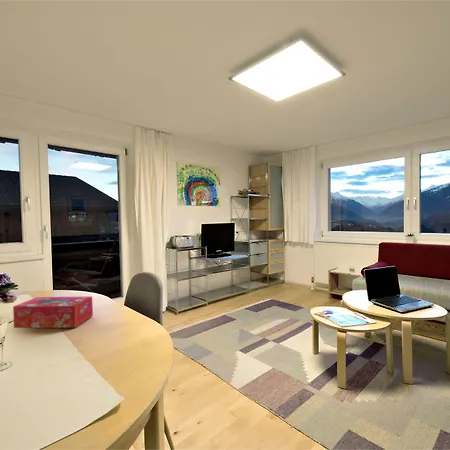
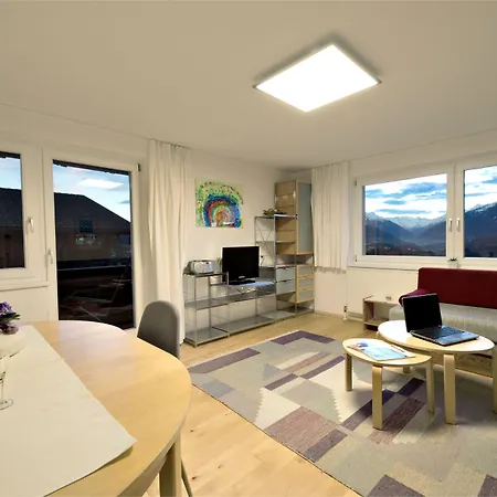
- tissue box (55, 311)
